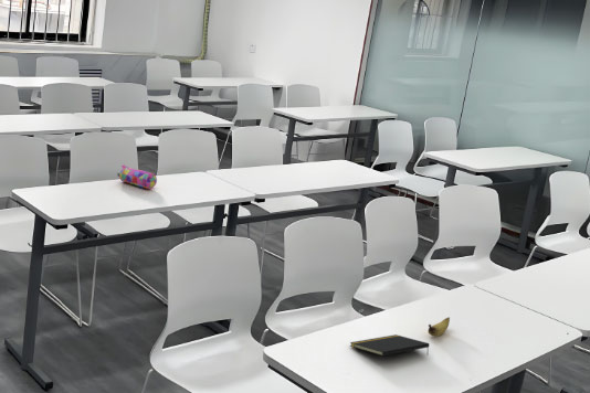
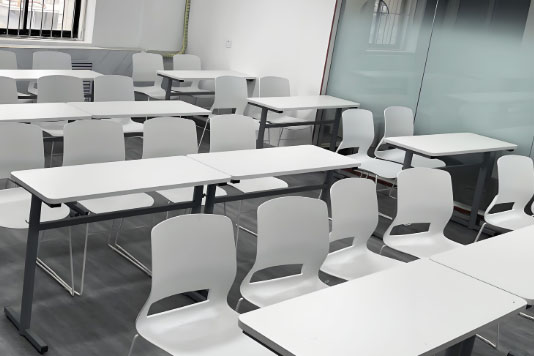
- pencil case (137, 177)
- notepad (389, 344)
- banana (438, 327)
